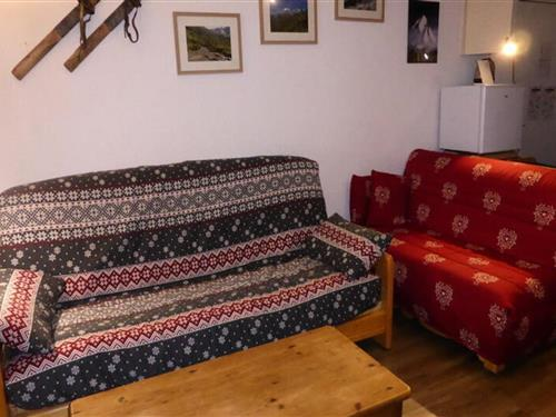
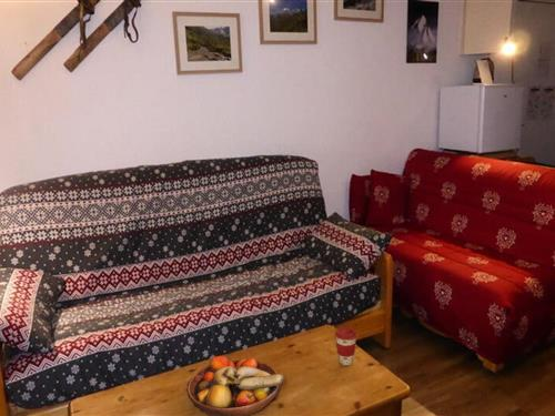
+ fruit bowl (234, 378)
+ coffee cup (345, 346)
